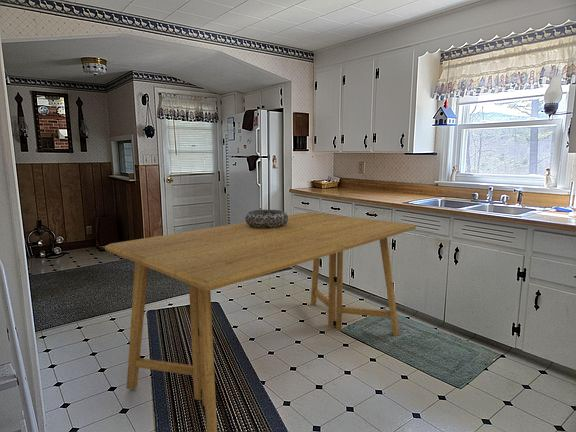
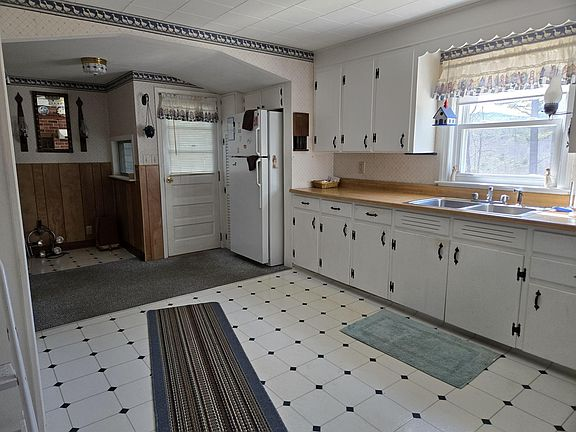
- dining table (270, 272)
- decorative bowl (266, 218)
